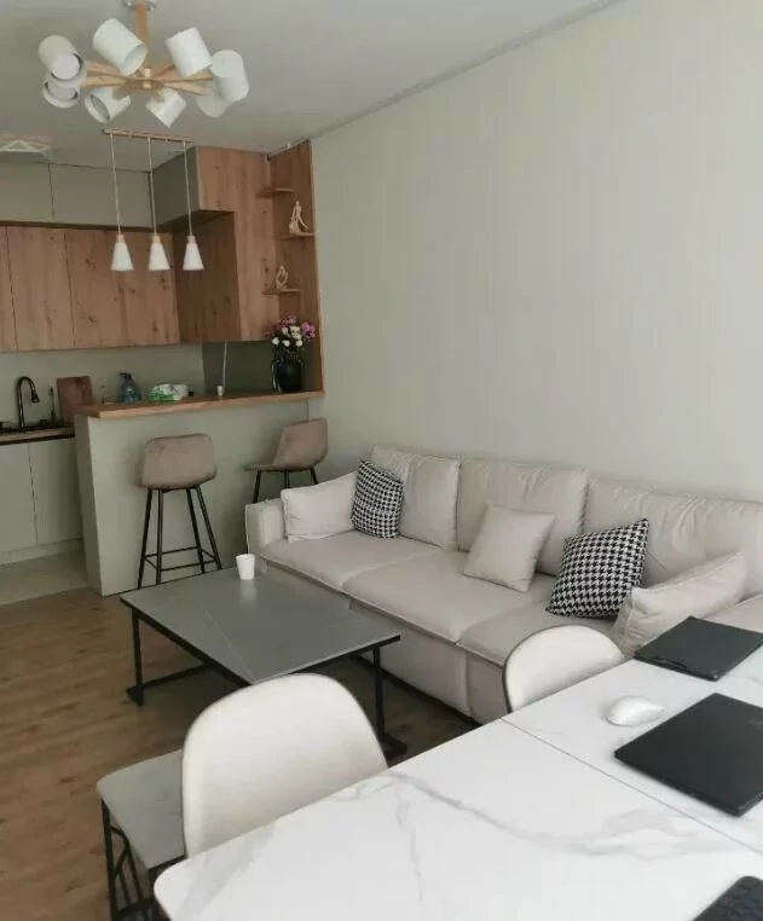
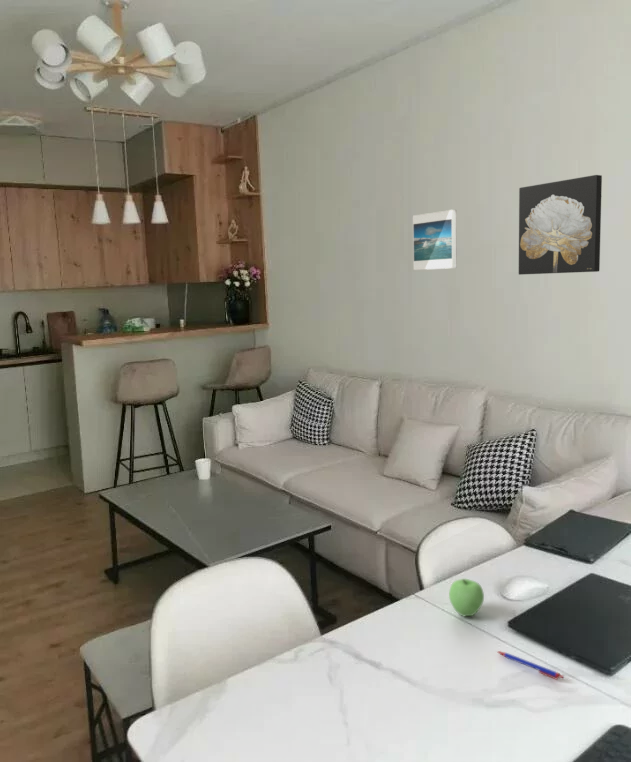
+ pen (528, 663)
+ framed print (434, 241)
+ apple (466, 596)
+ wall art (558, 227)
